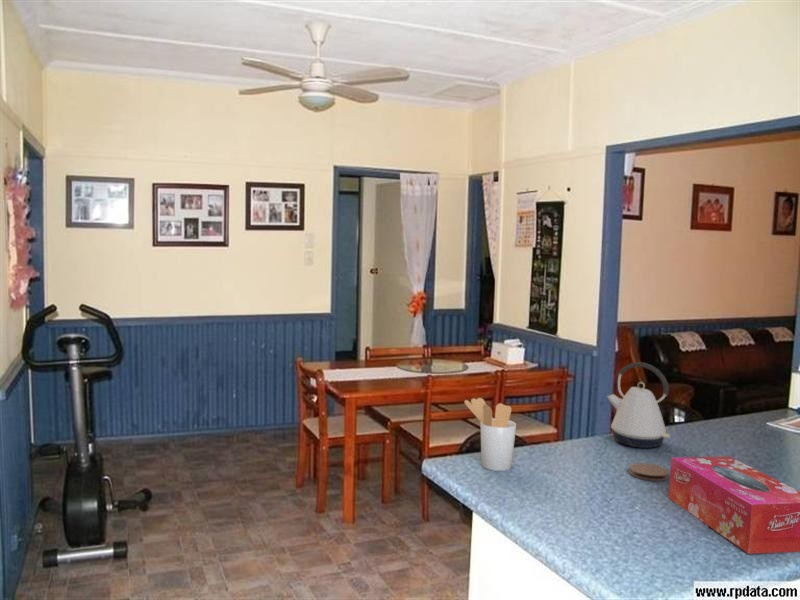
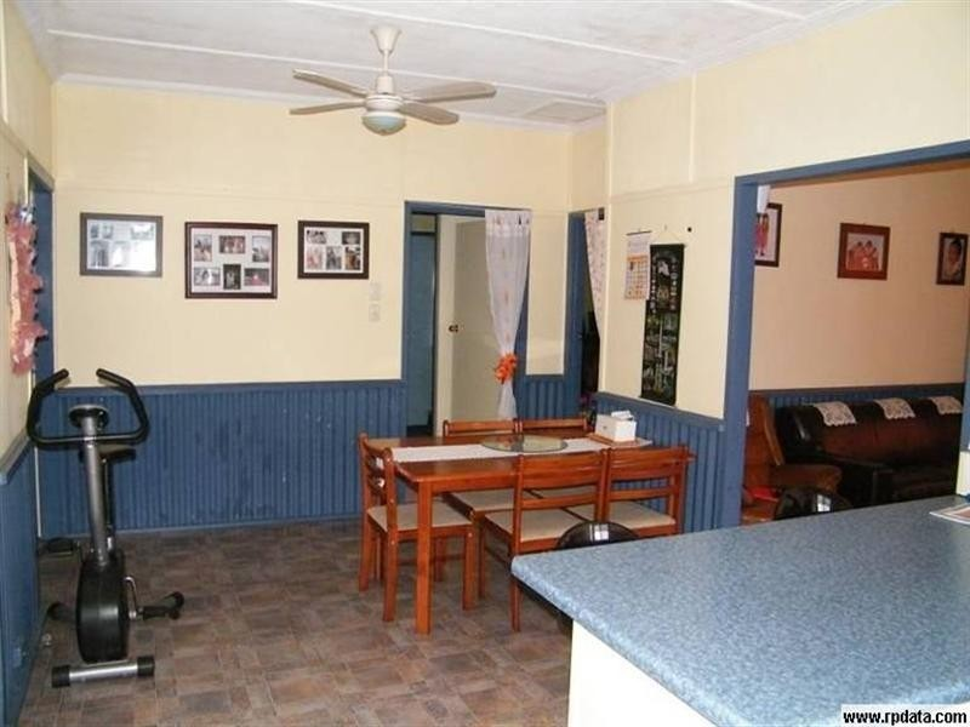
- kettle (637, 402)
- tissue box (738, 500)
- utensil holder (489, 432)
- coaster (648, 471)
